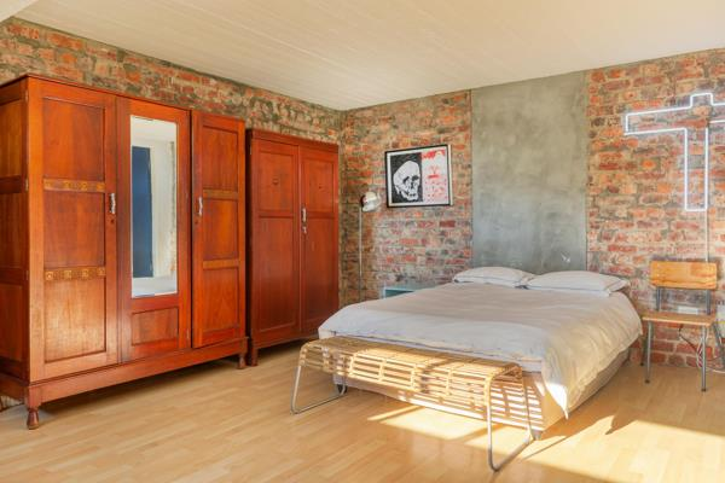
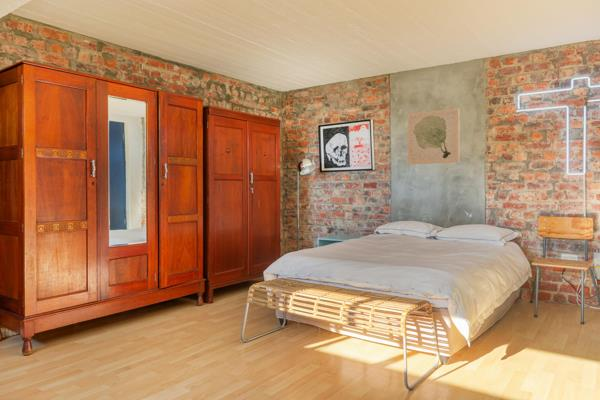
+ wall art (432, 137)
